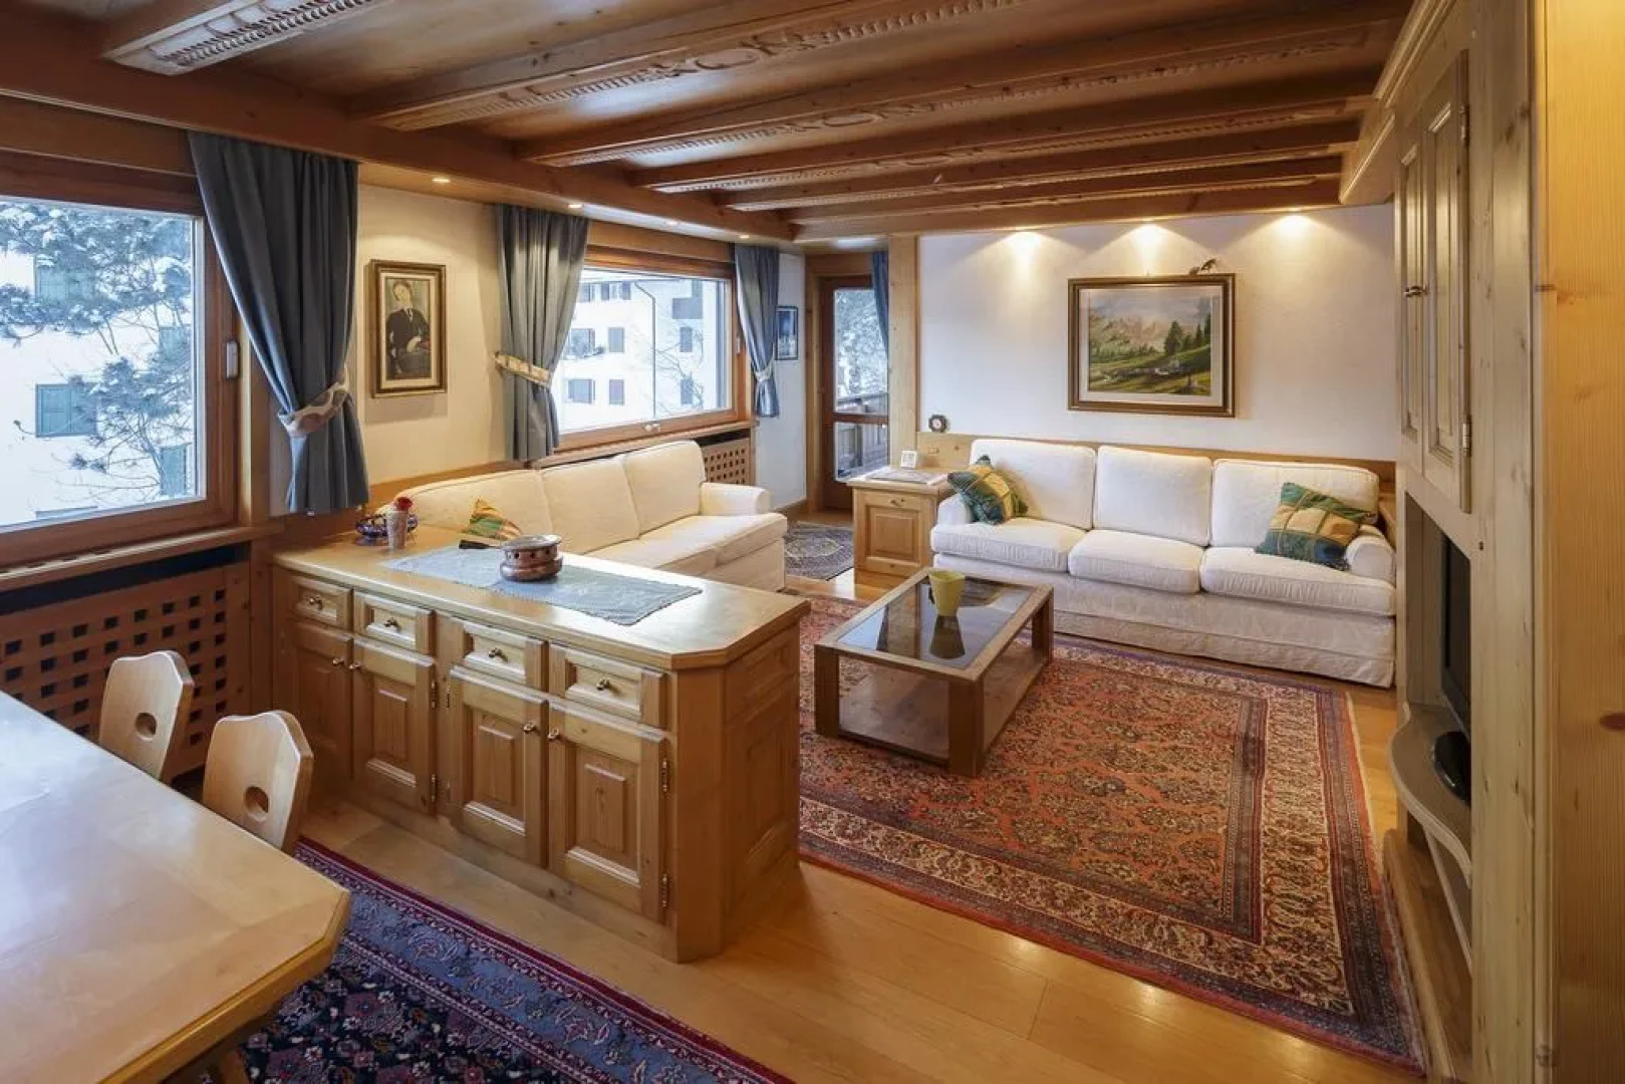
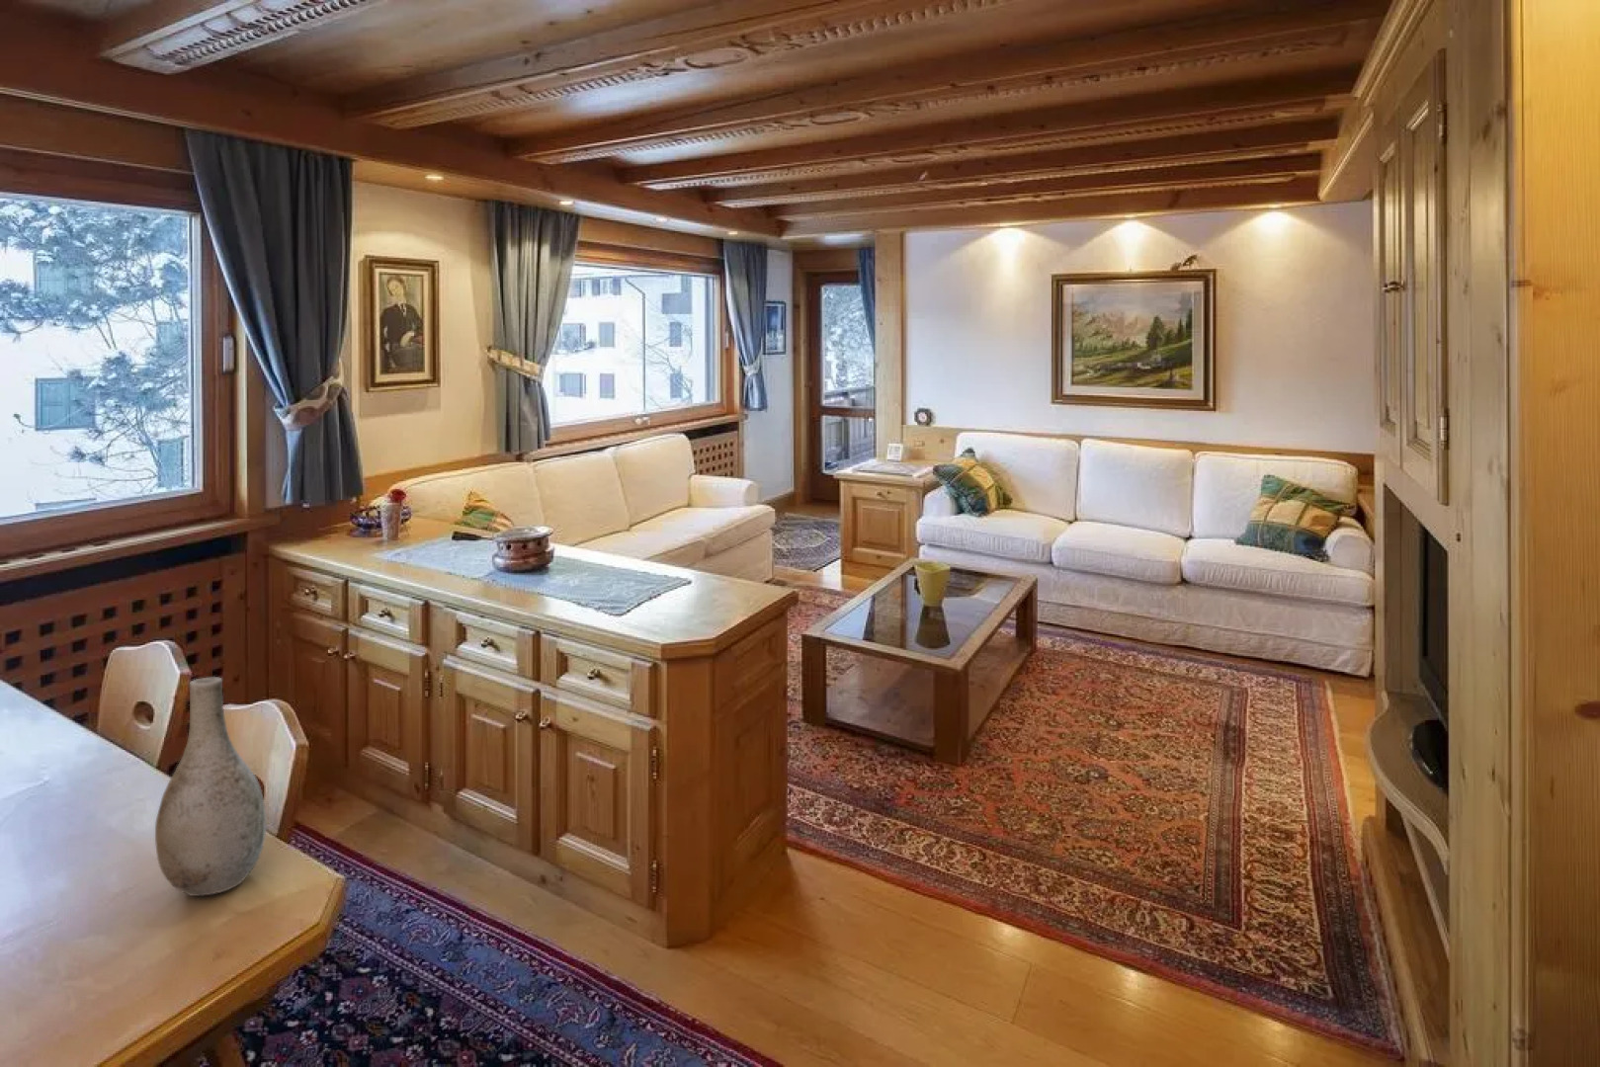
+ vase (210, 782)
